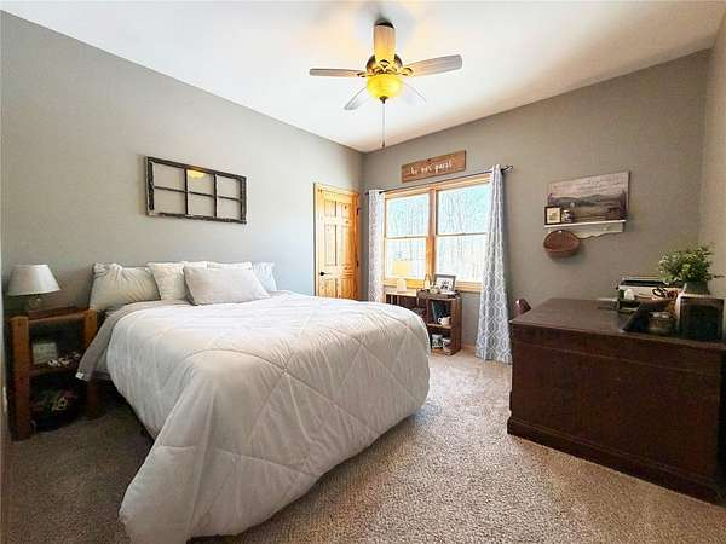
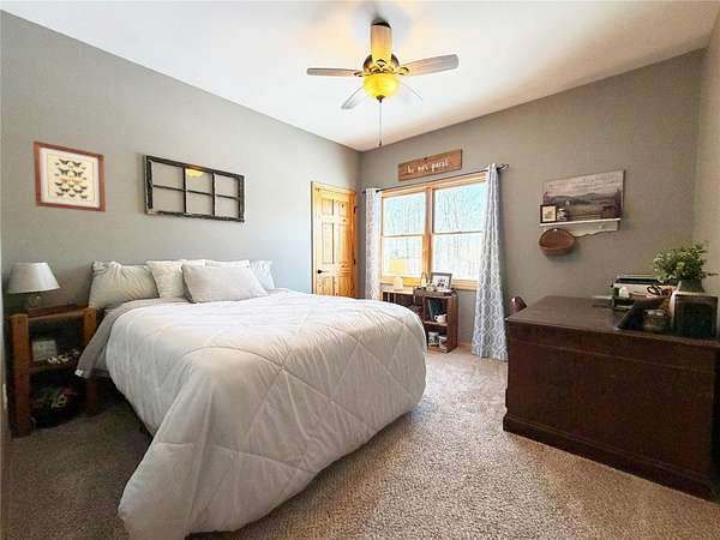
+ wall art (71, 179)
